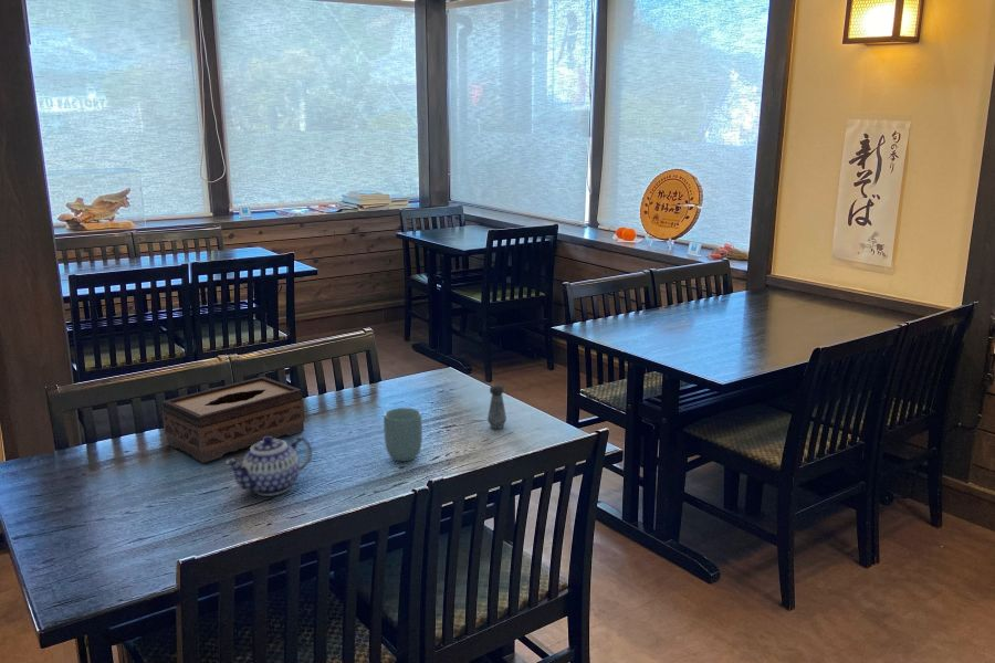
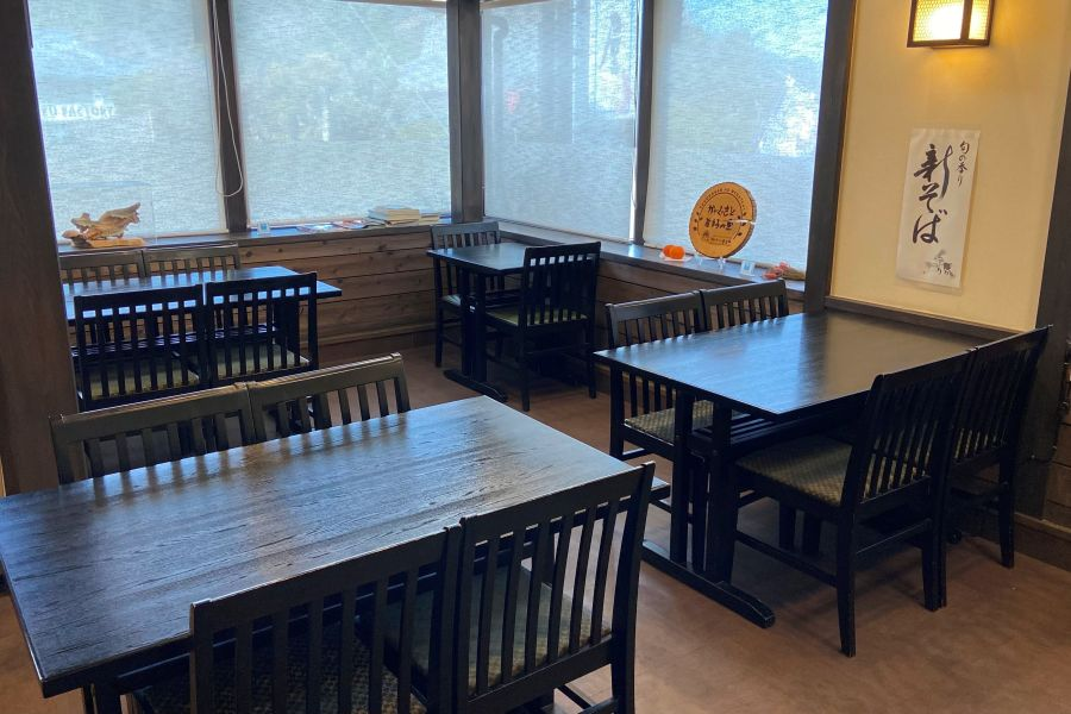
- cup (402, 435)
- salt shaker (496, 406)
- teapot (270, 462)
- tissue box (234, 415)
